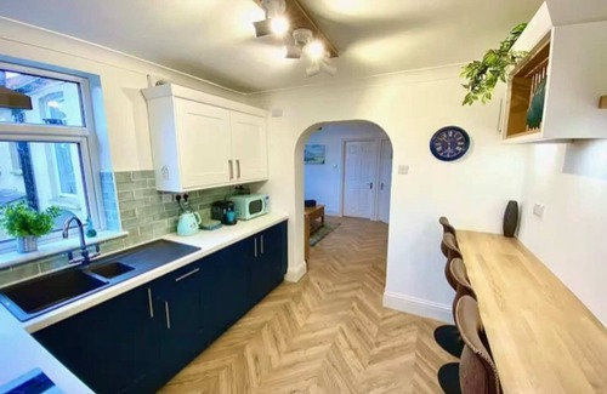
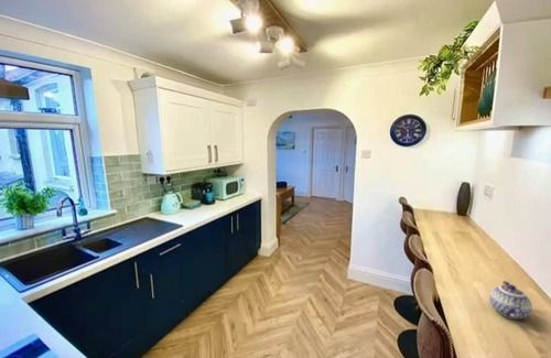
+ teapot (510, 299)
